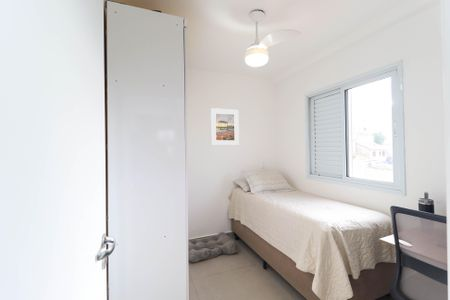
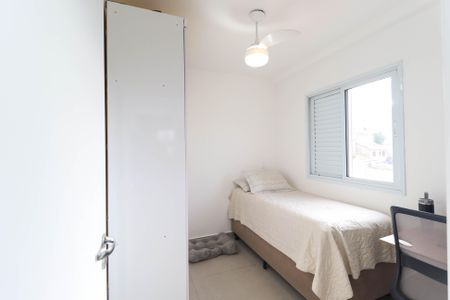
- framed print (225, 127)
